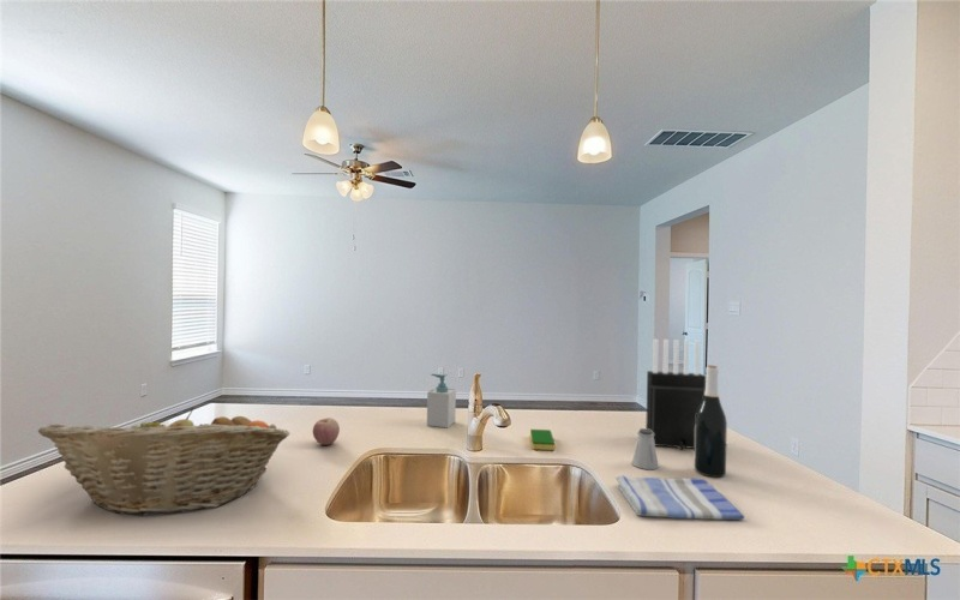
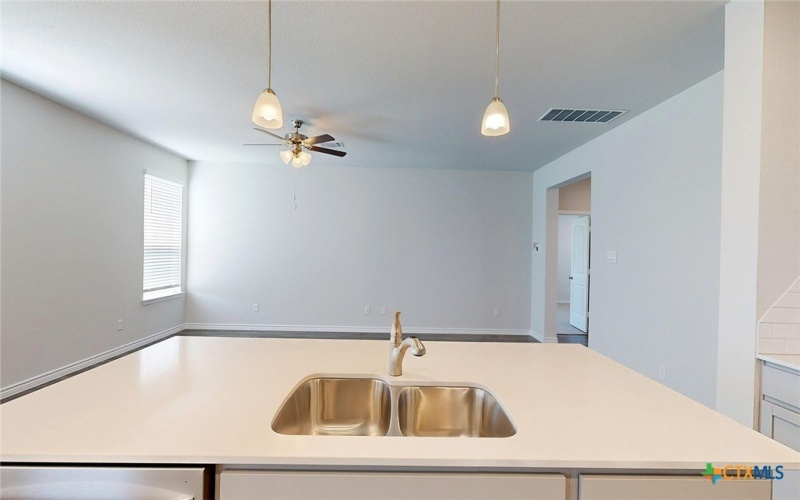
- soap bottle (440, 398)
- saltshaker (644, 446)
- fruit basket (176, 448)
- dish towel (673, 494)
- apple (325, 431)
- knife block (678, 391)
- wine bottle (710, 419)
- dish sponge (541, 439)
